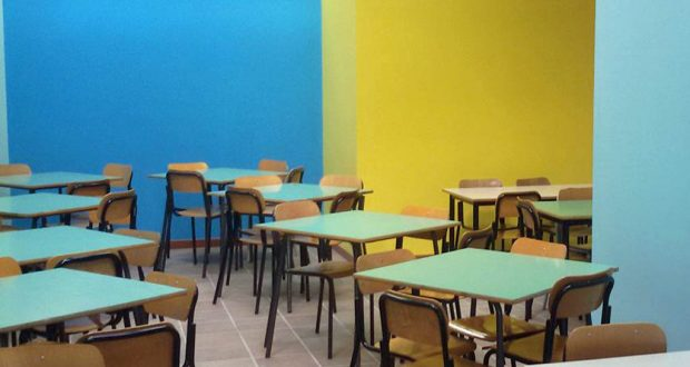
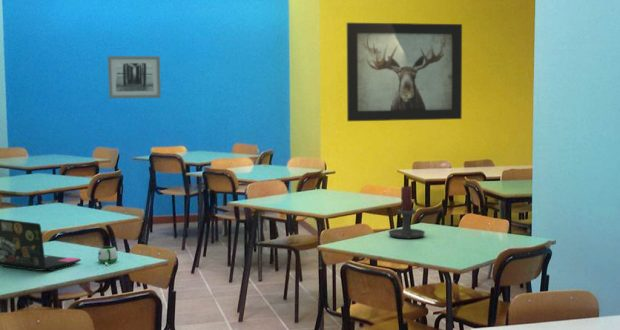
+ wall art (134, 77)
+ laptop (35, 240)
+ mug (108, 255)
+ candle holder (406, 210)
+ wall art (405, 72)
